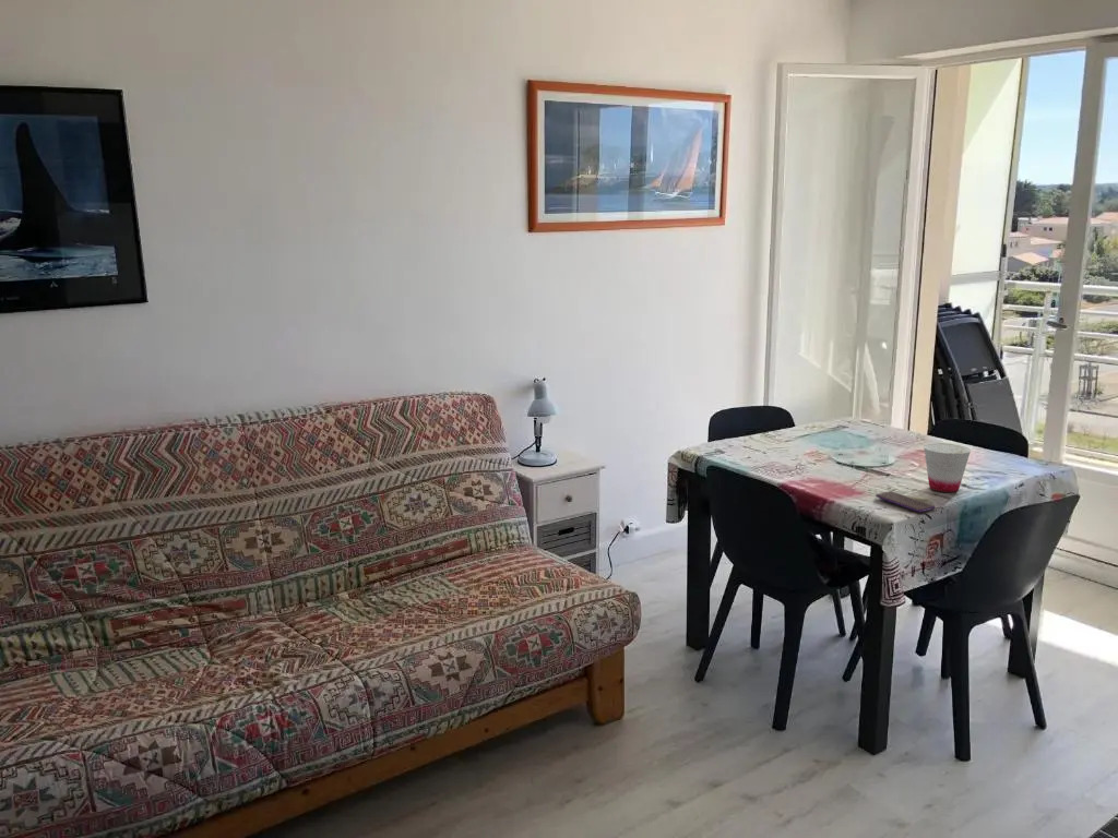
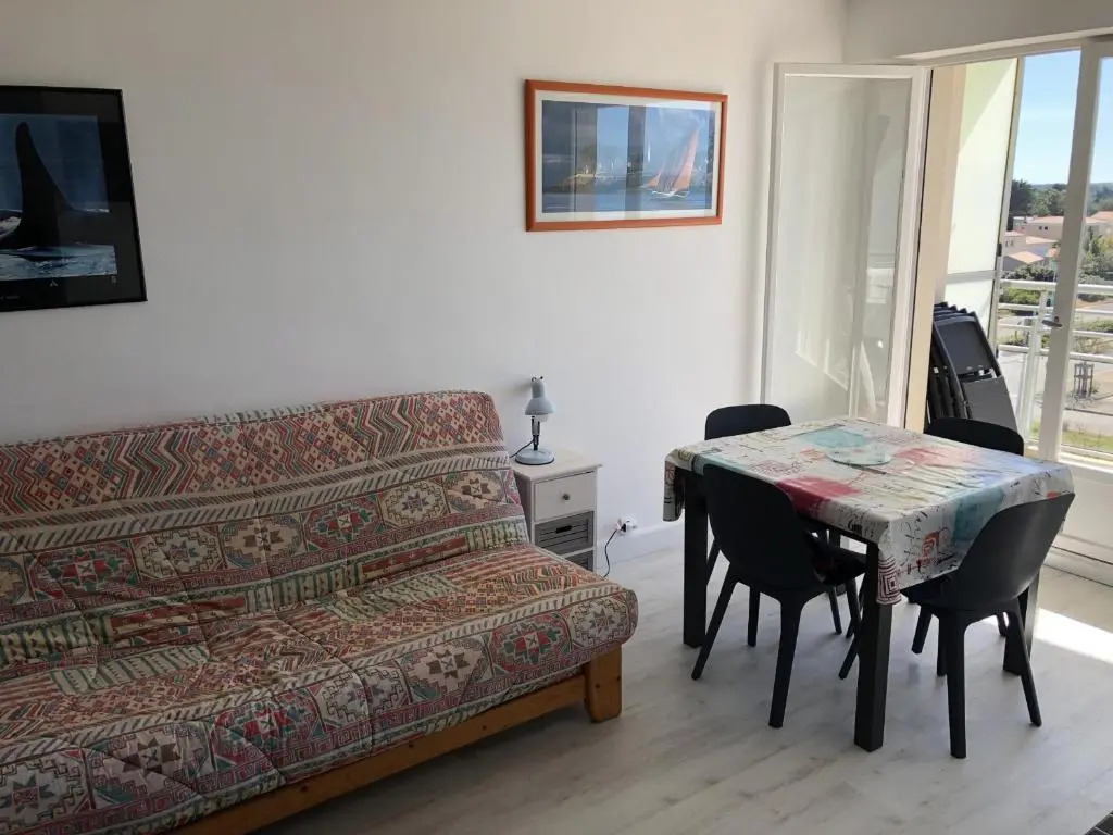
- smartphone (904, 501)
- cup (945, 468)
